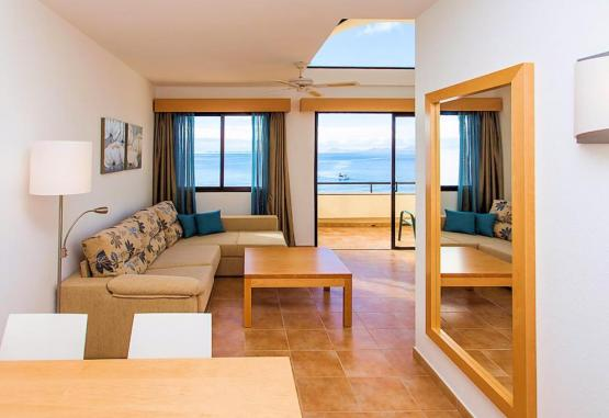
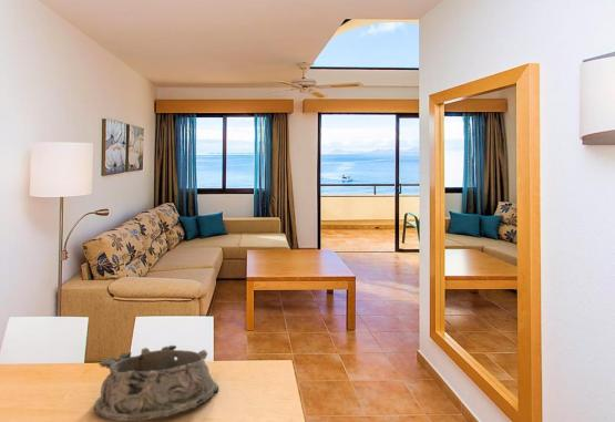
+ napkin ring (156, 377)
